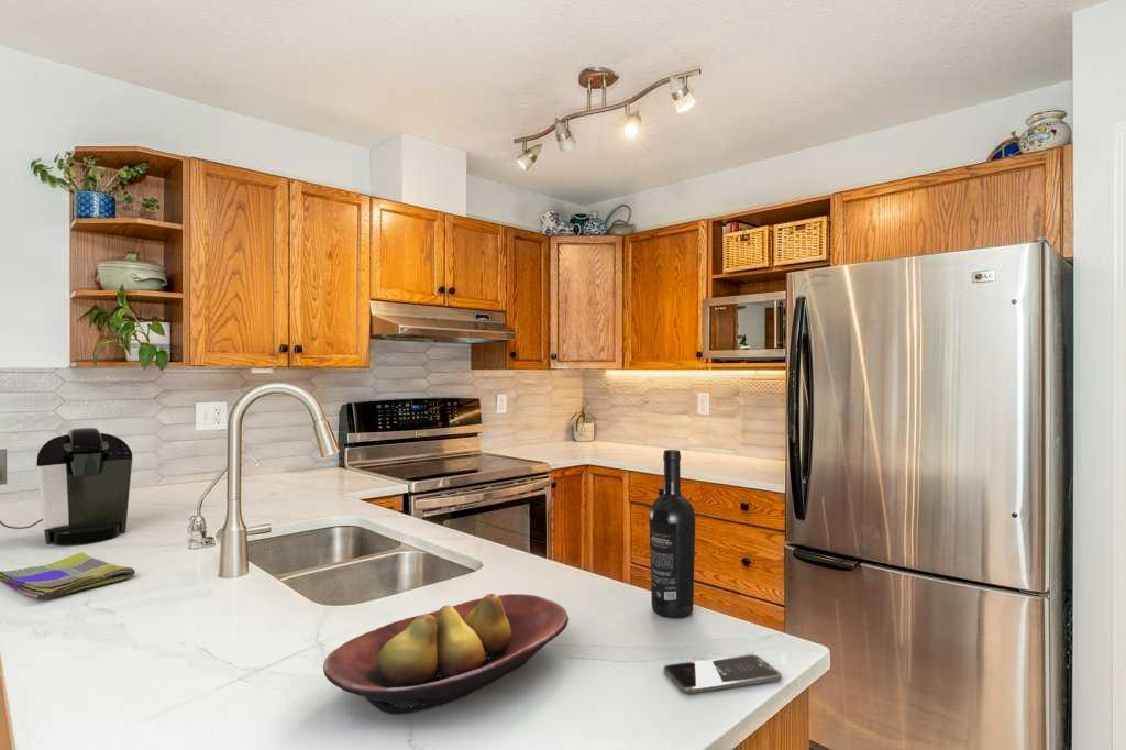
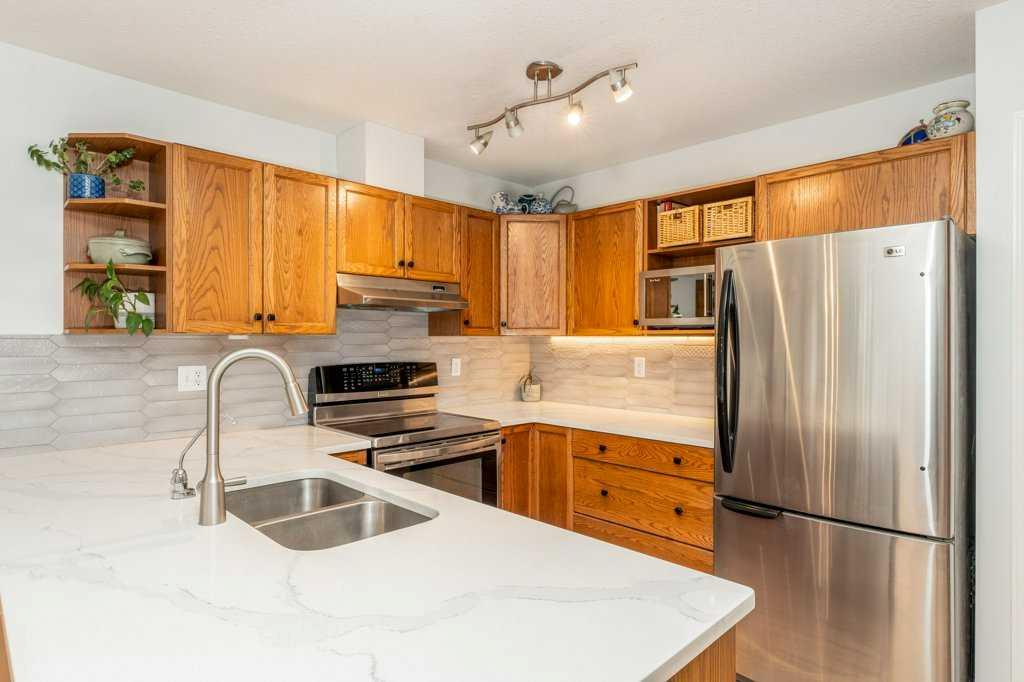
- wine bottle (672, 530)
- coffee maker (58, 484)
- dish towel (66, 573)
- fruit bowl (457, 638)
- smartphone (721, 672)
